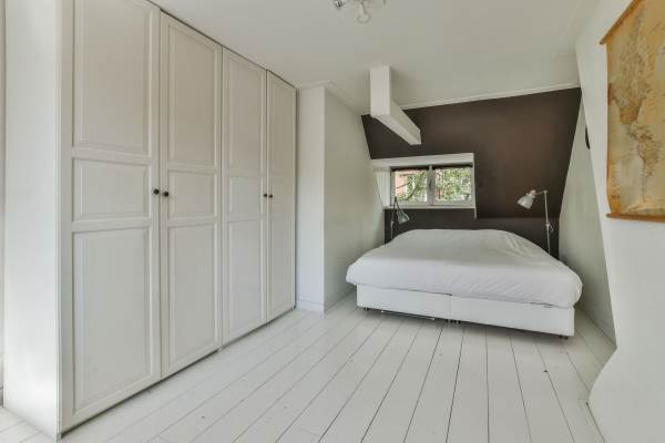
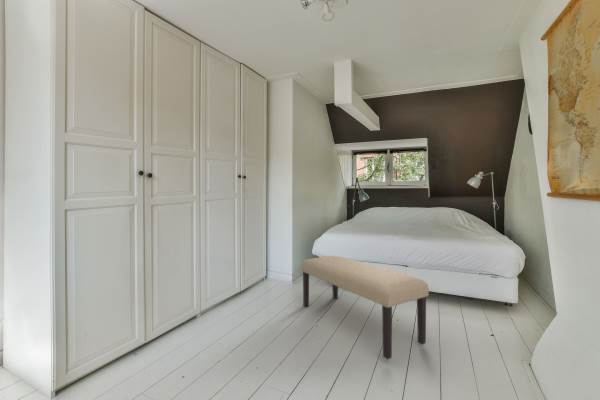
+ bench (355, 293)
